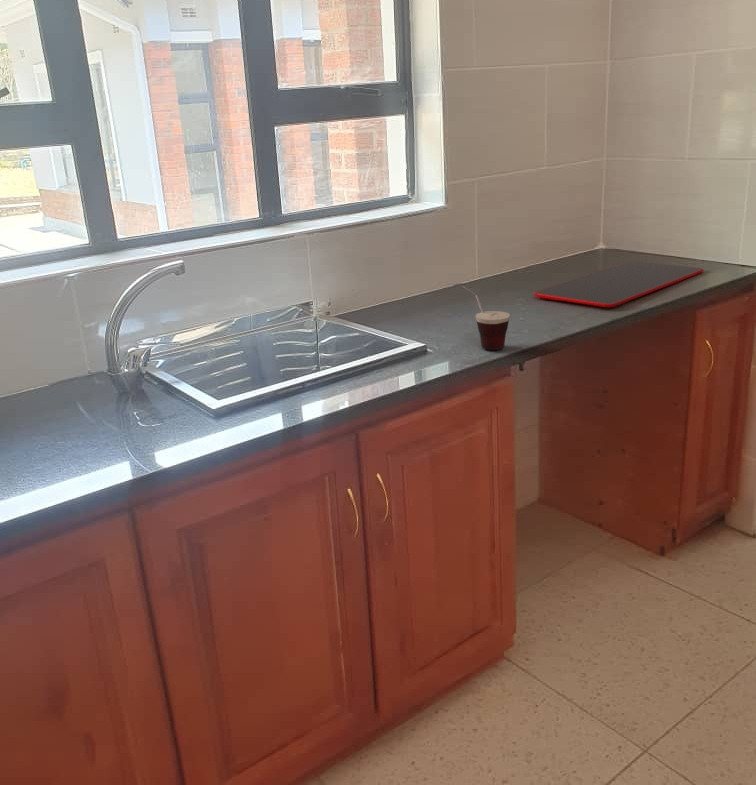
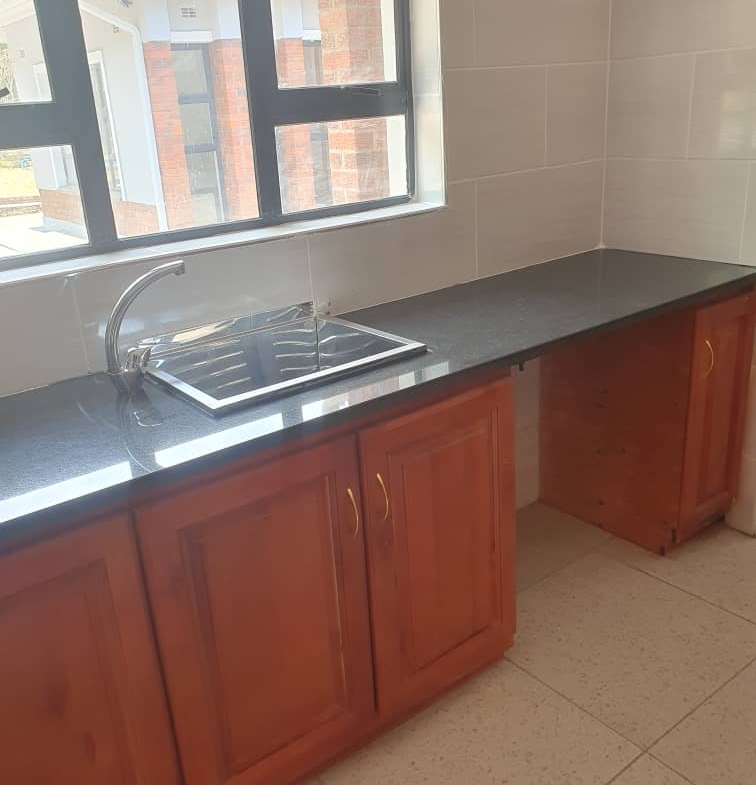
- cutting board (621, 282)
- cup (483, 317)
